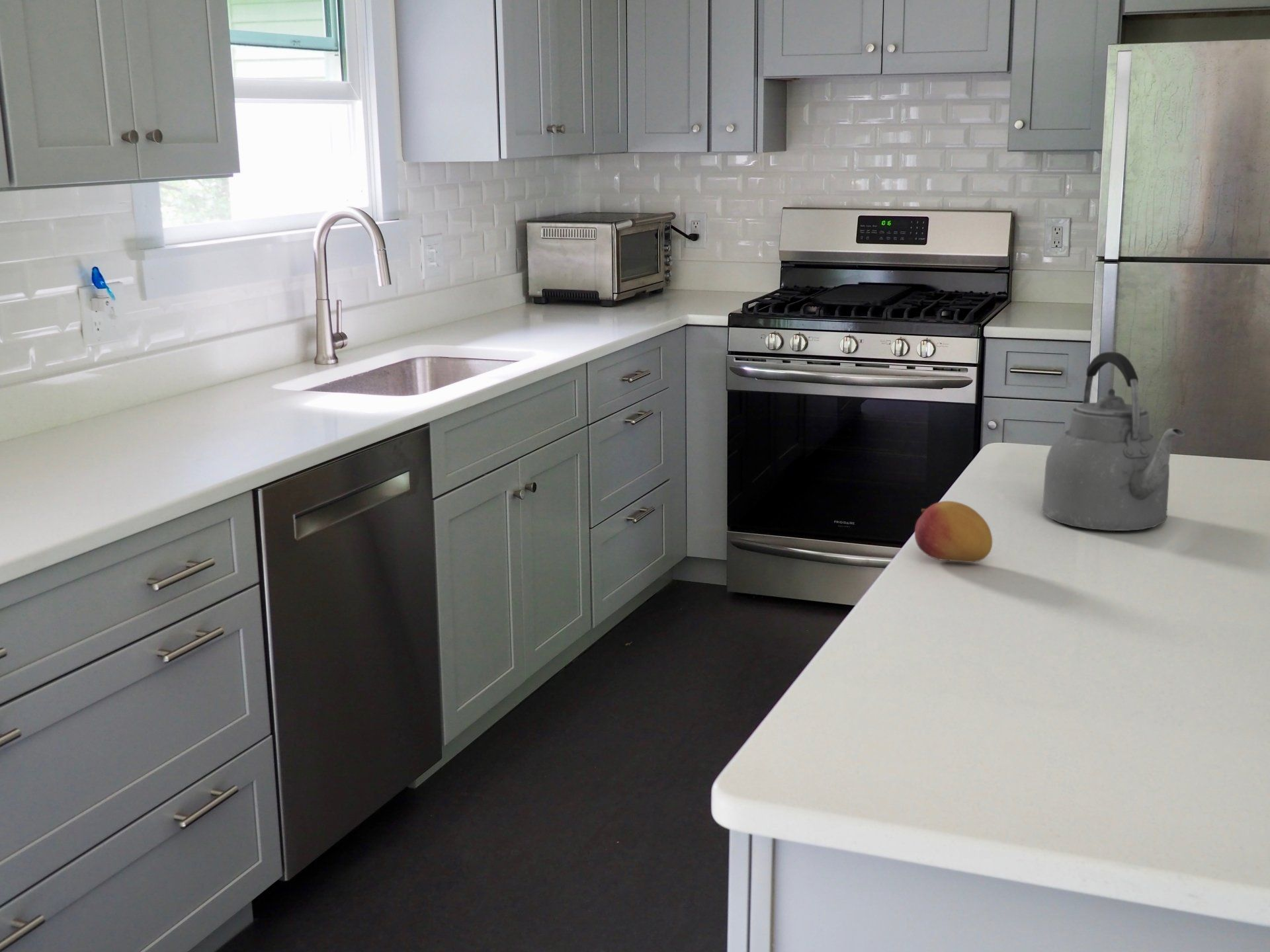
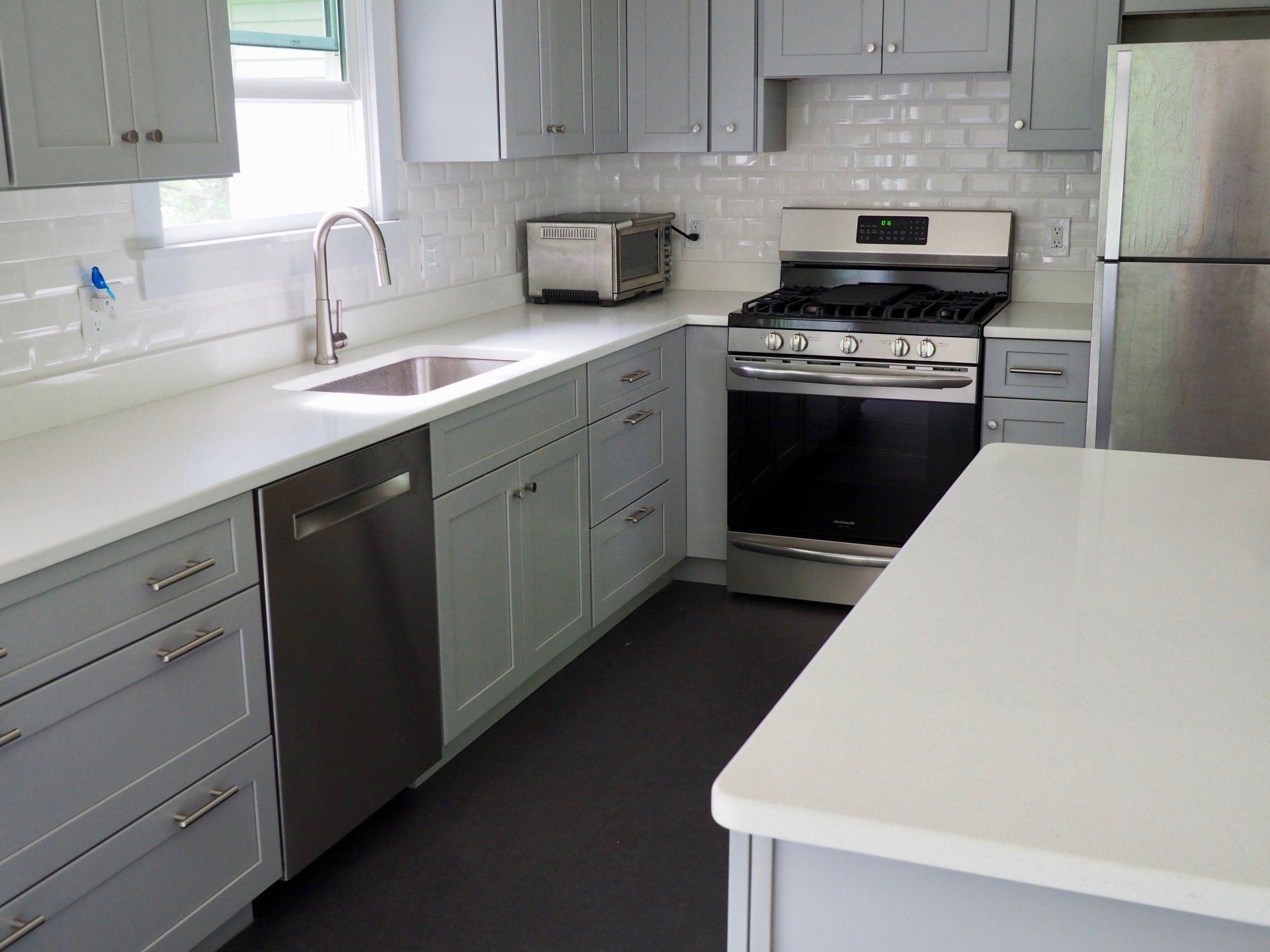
- kettle (1124, 441)
- fruit (953, 532)
